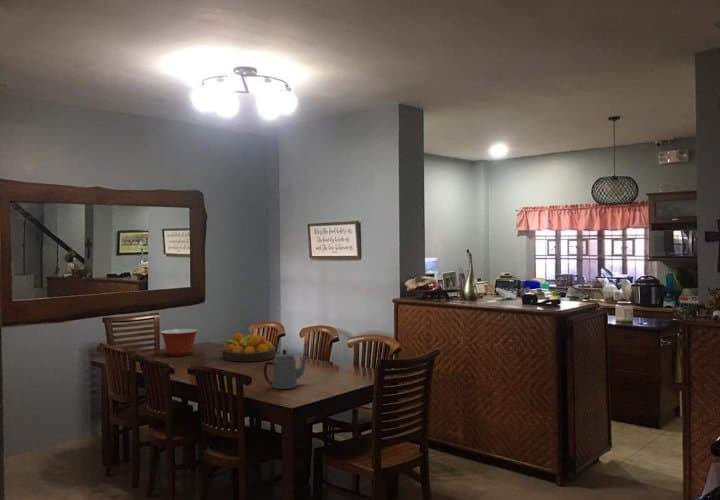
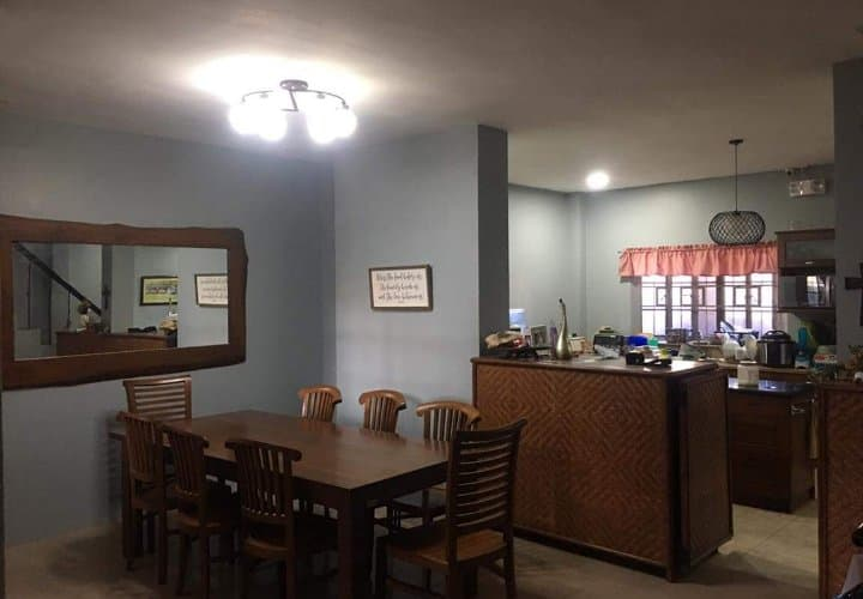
- mixing bowl (179, 342)
- teapot (286, 367)
- fruit bowl (249, 345)
